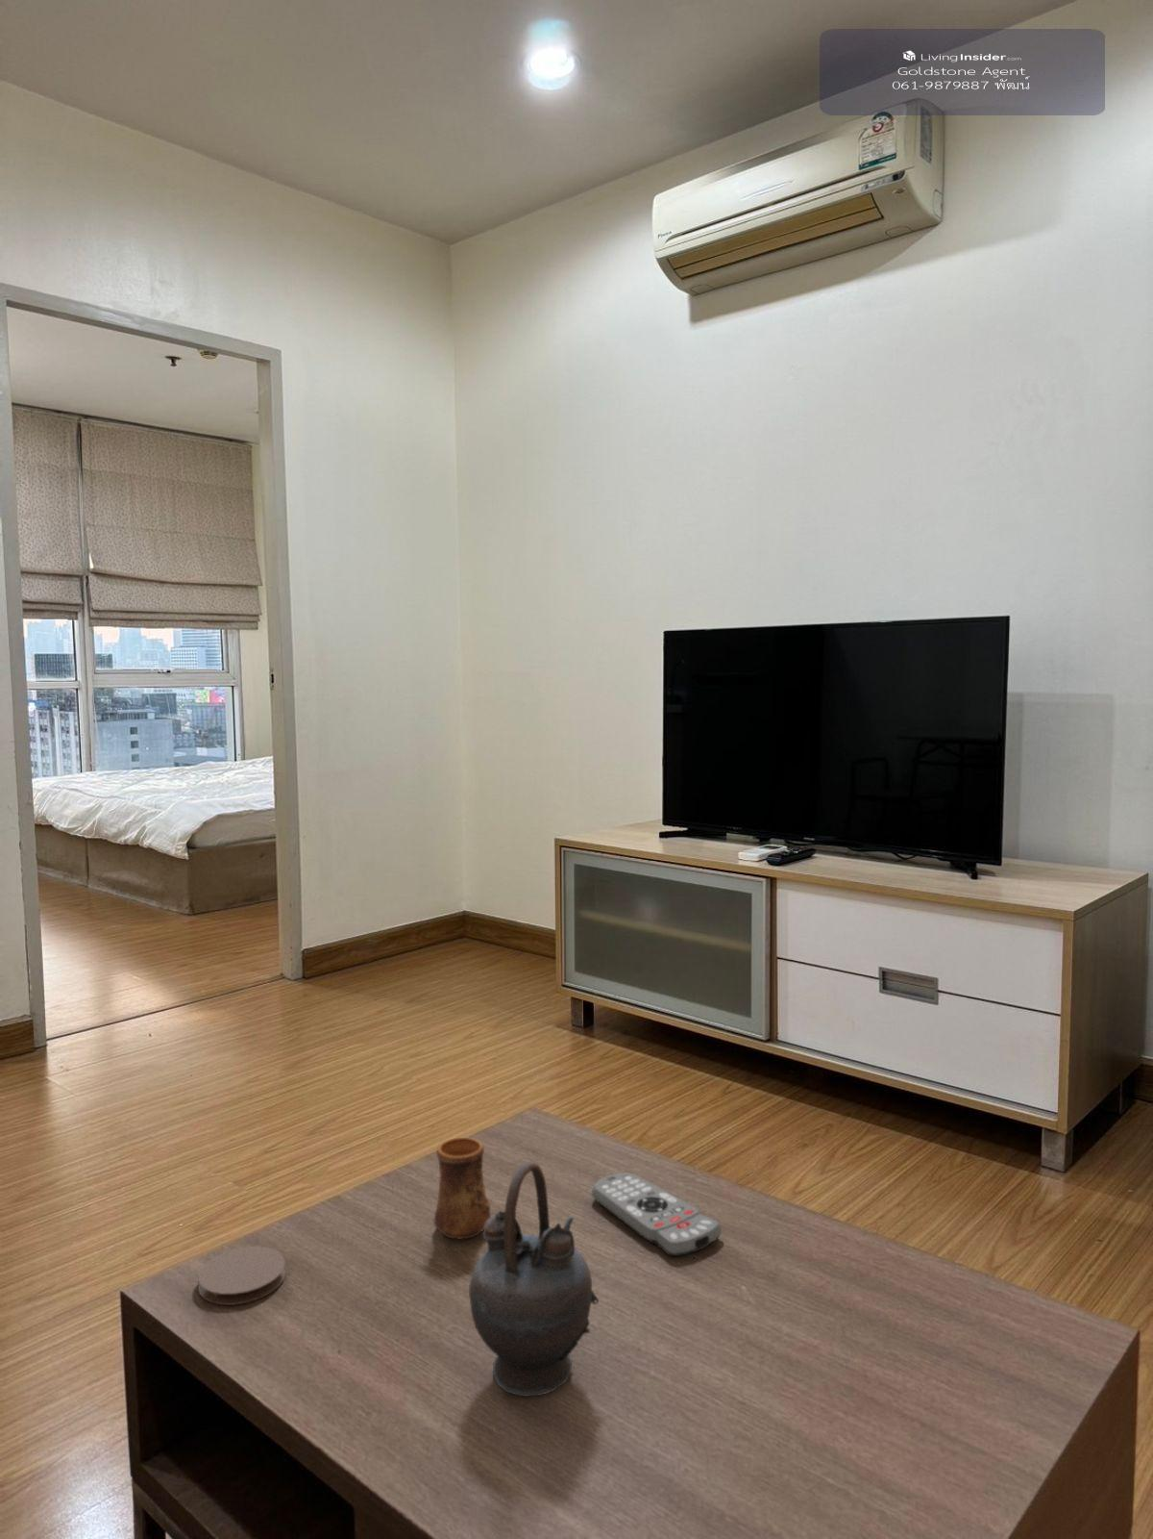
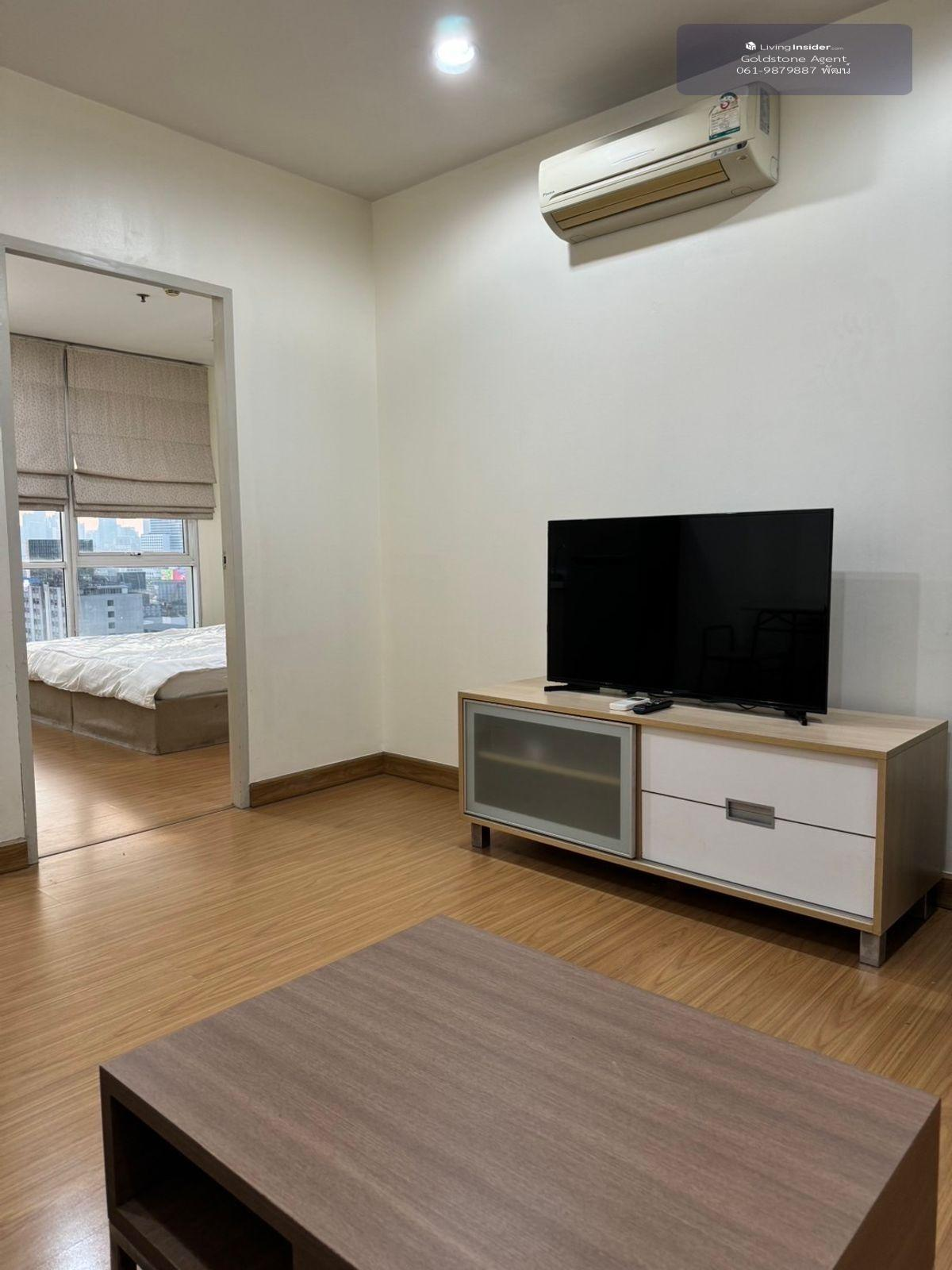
- teapot (537, 1264)
- cup (461, 1186)
- coaster (242, 1274)
- remote control (650, 1211)
